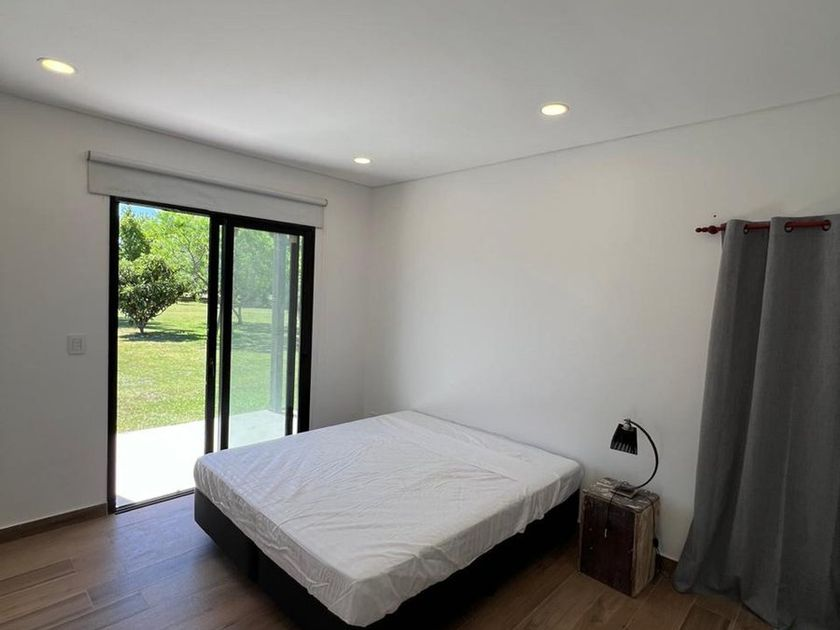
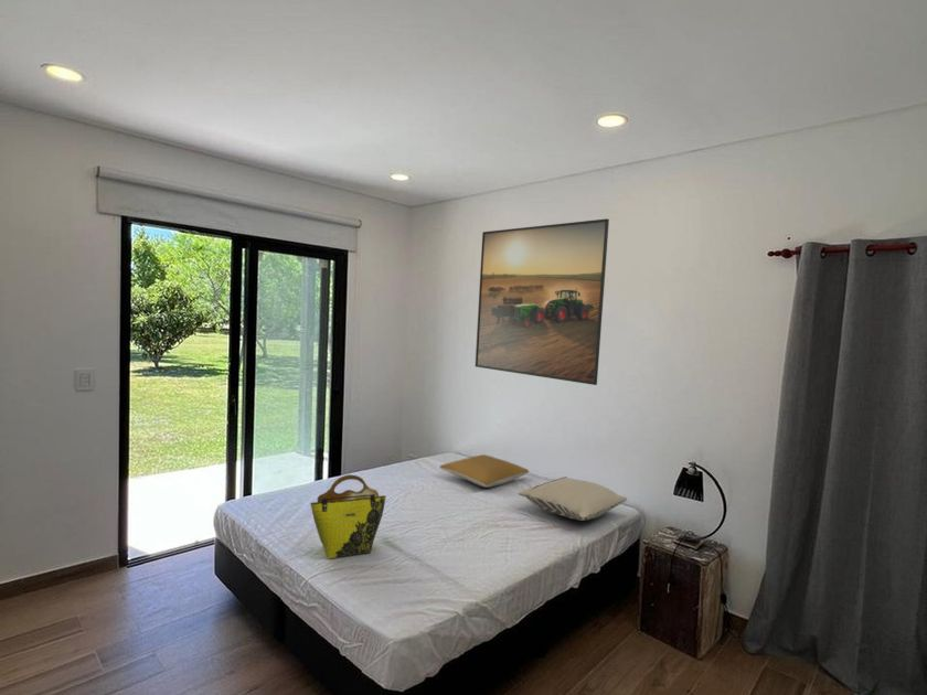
+ pillow (572, 496)
+ tote bag (348, 512)
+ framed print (534, 301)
+ pillow (484, 470)
